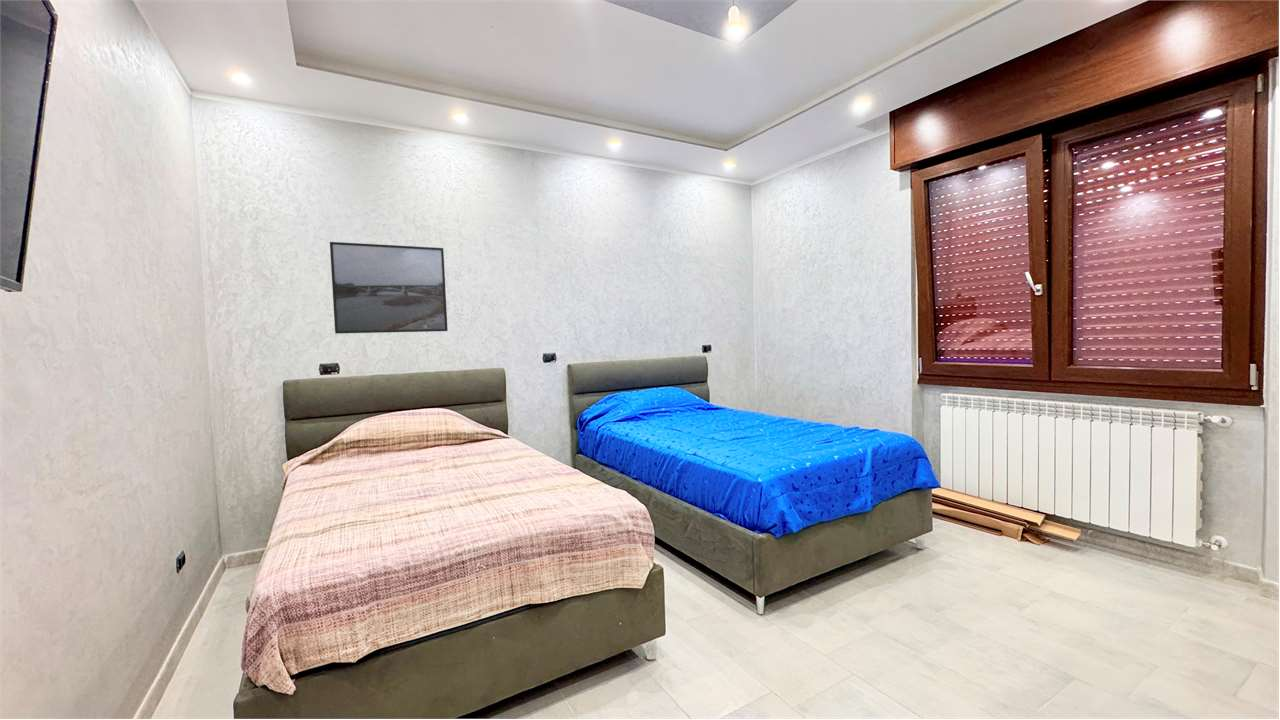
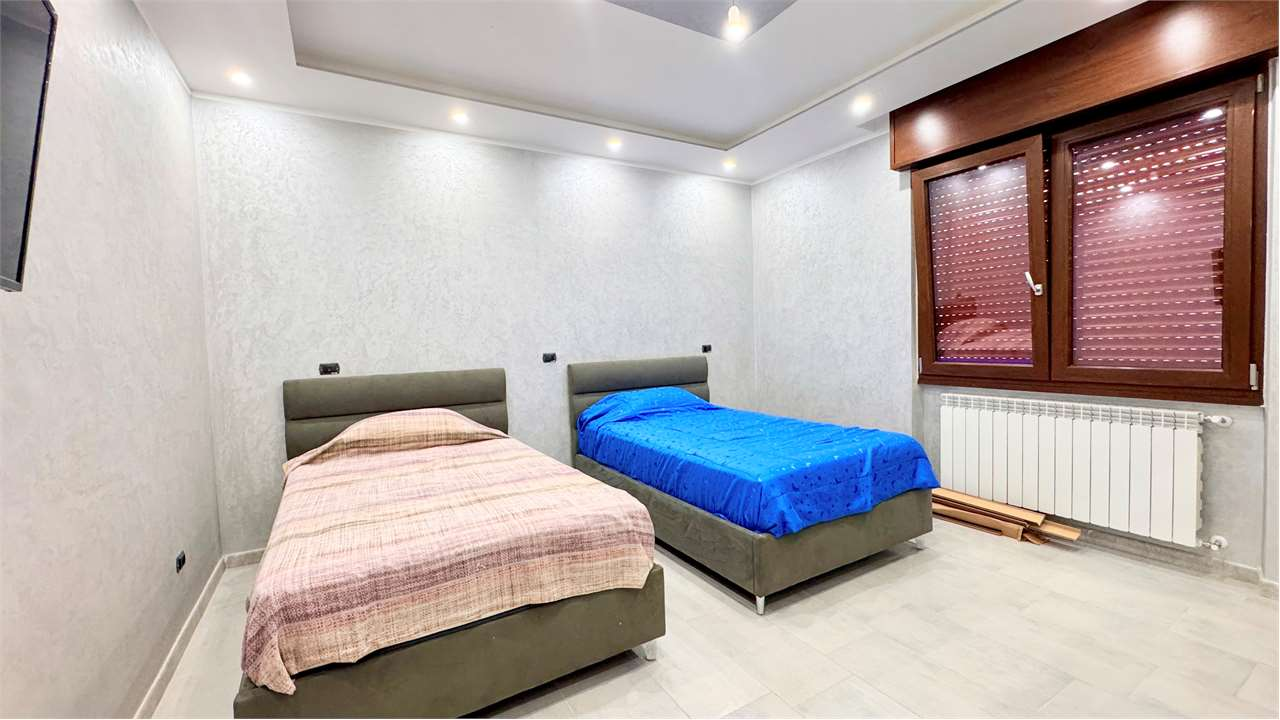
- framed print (391, 288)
